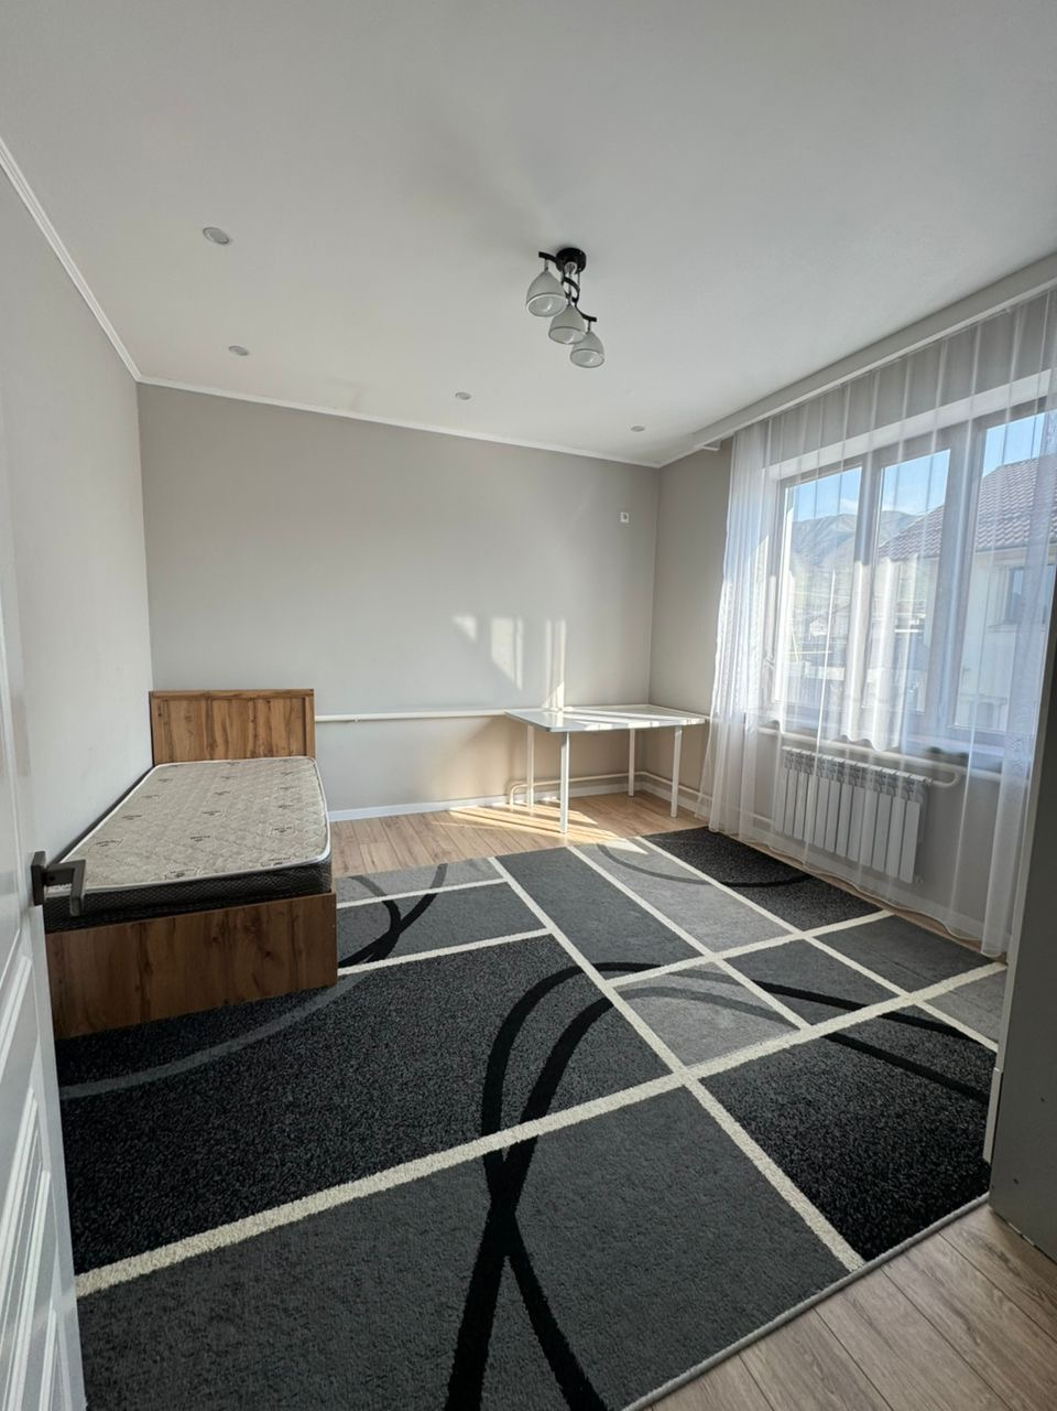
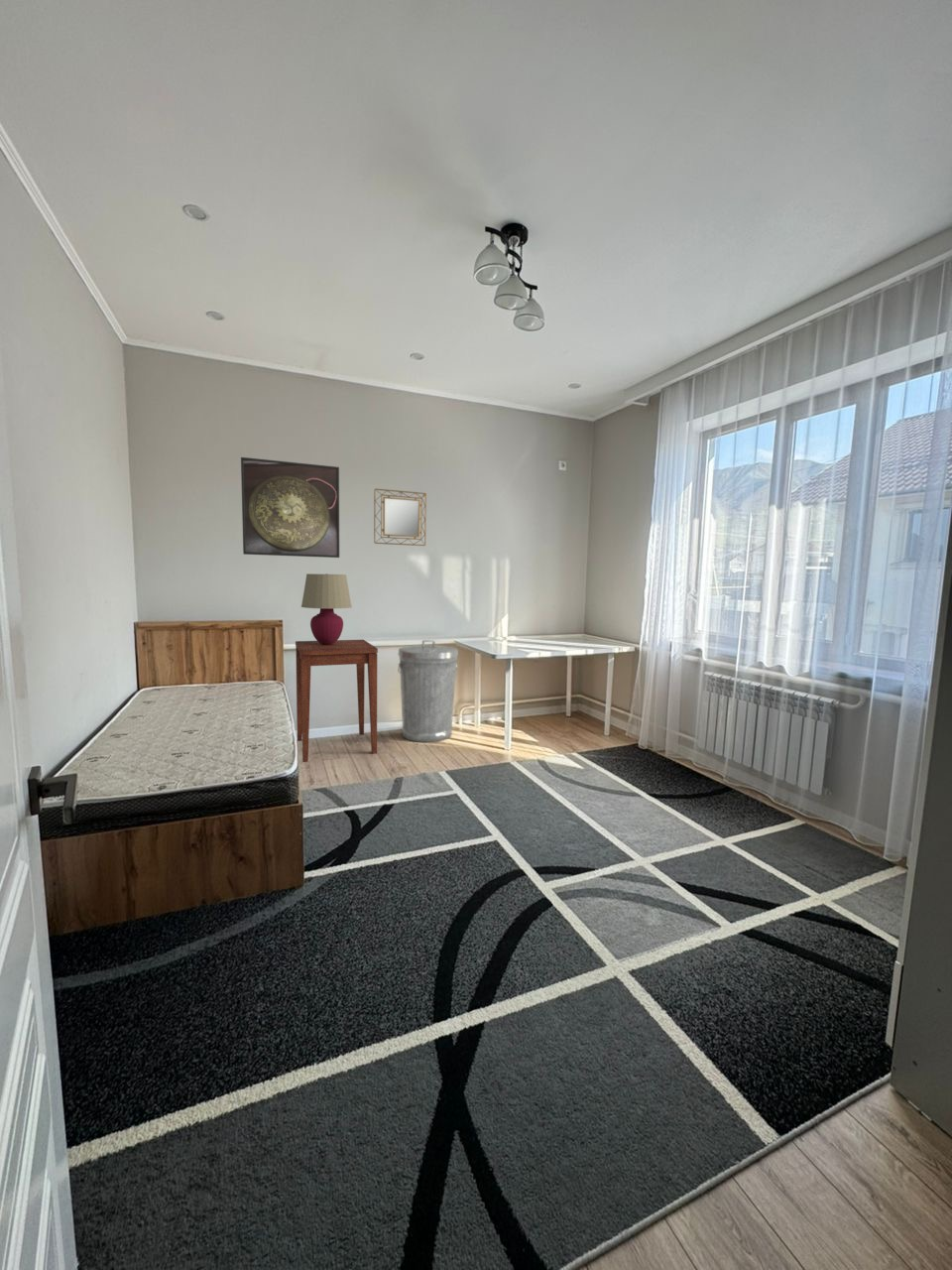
+ trash can (427, 688)
+ home mirror (401, 517)
+ table lamp (326, 608)
+ side table (357, 691)
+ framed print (292, 509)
